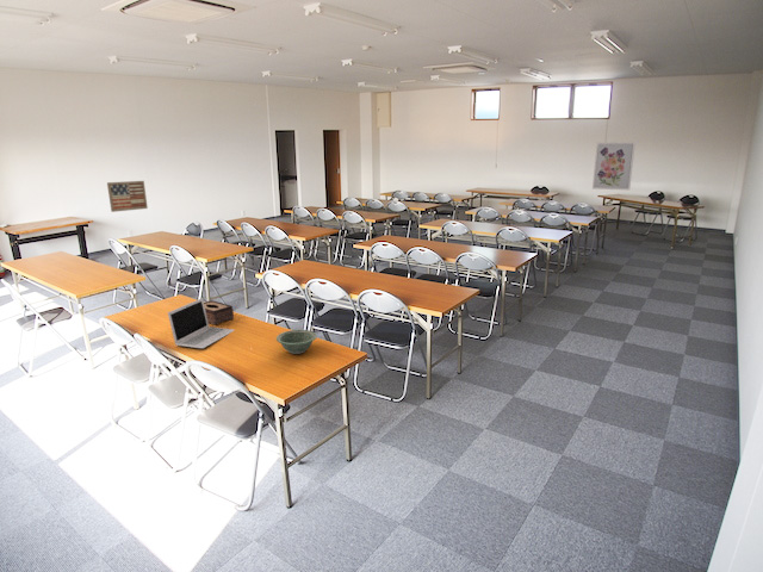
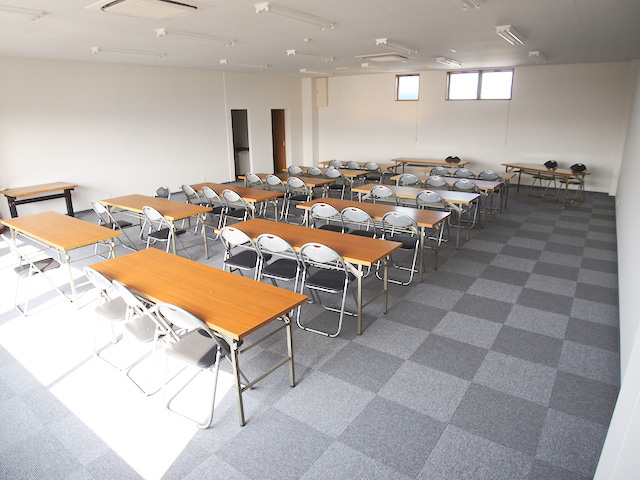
- wall art (613, 166)
- wall art (128, 195)
- tissue box (212, 311)
- bowl (297, 343)
- laptop (203, 322)
